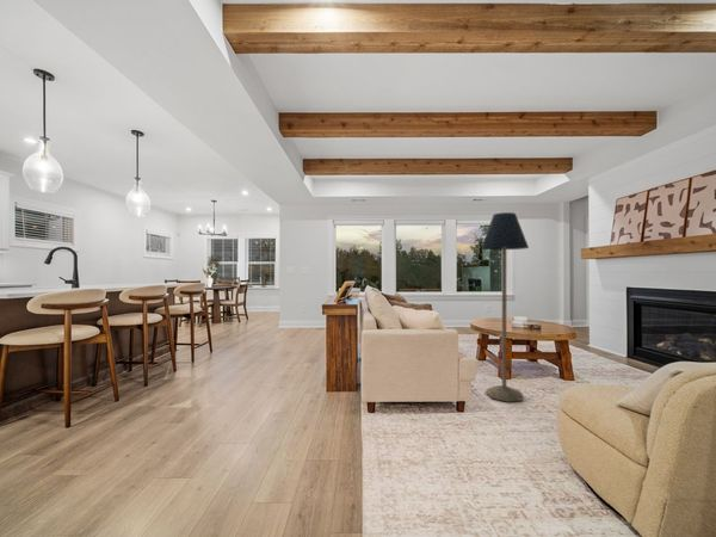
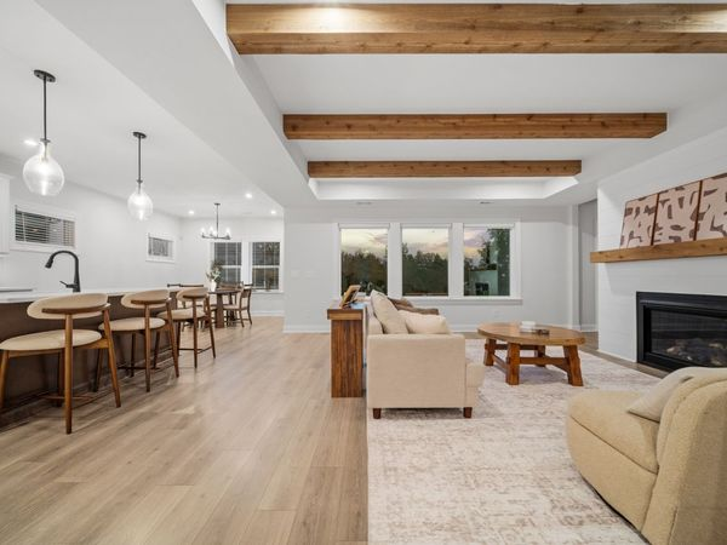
- floor lamp (504, 304)
